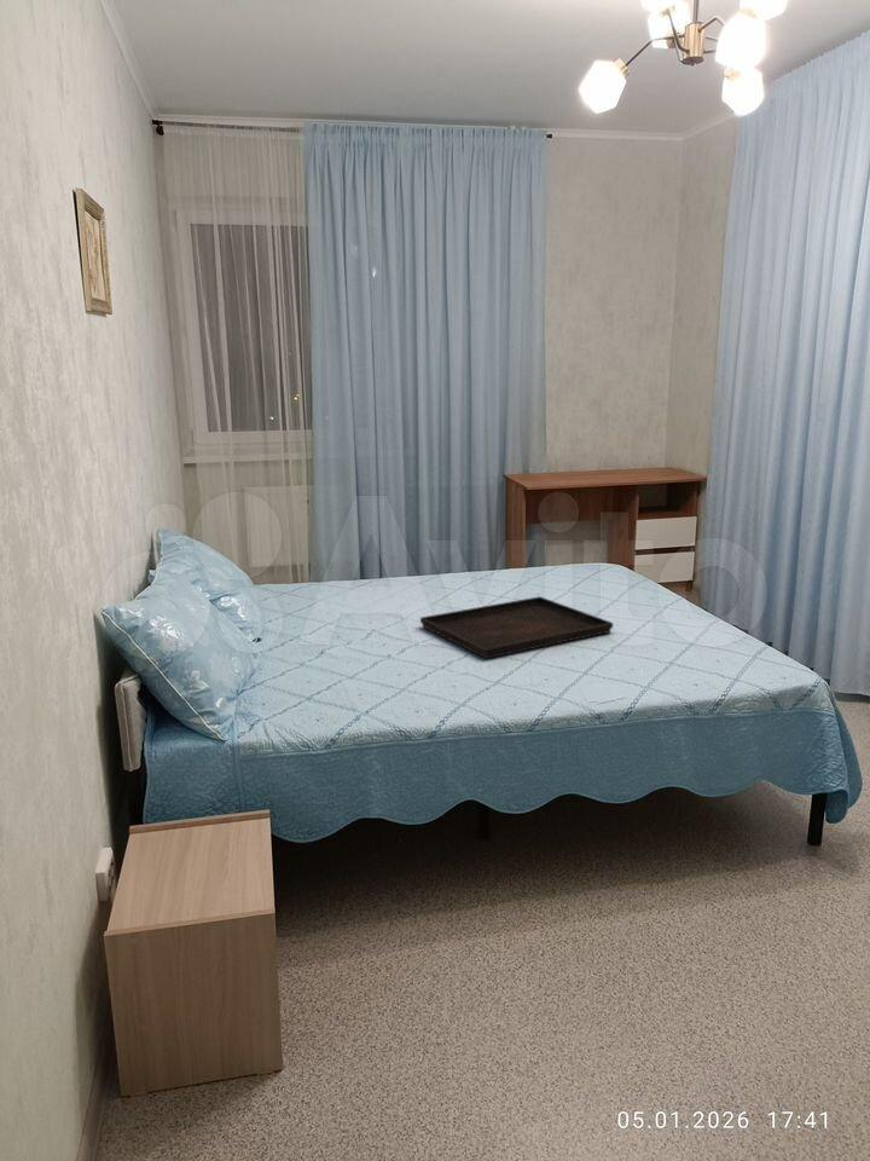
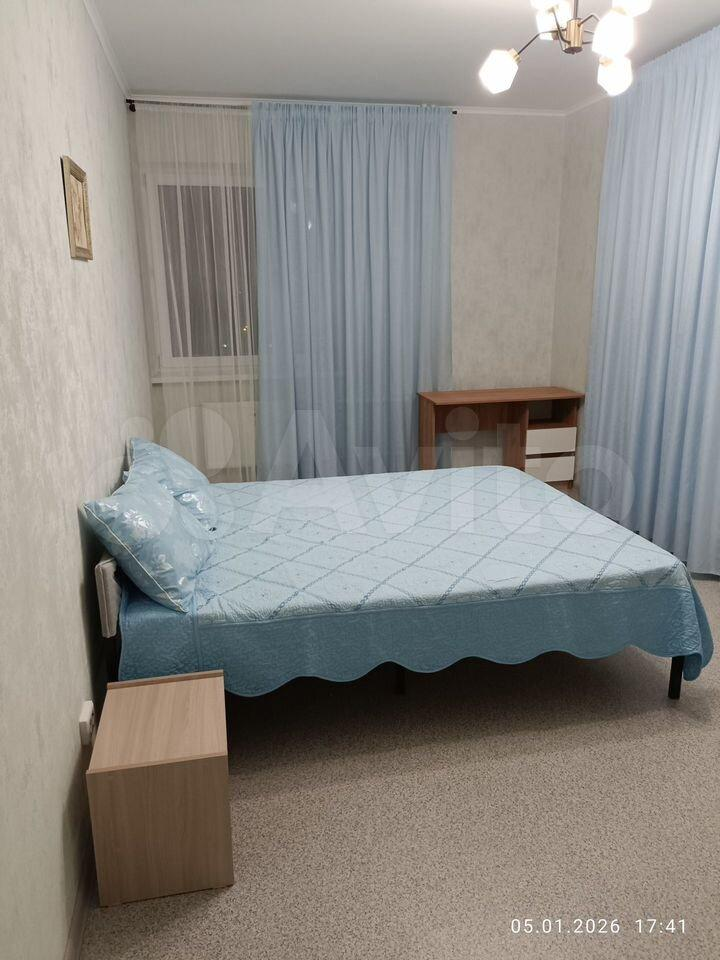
- serving tray (515, 624)
